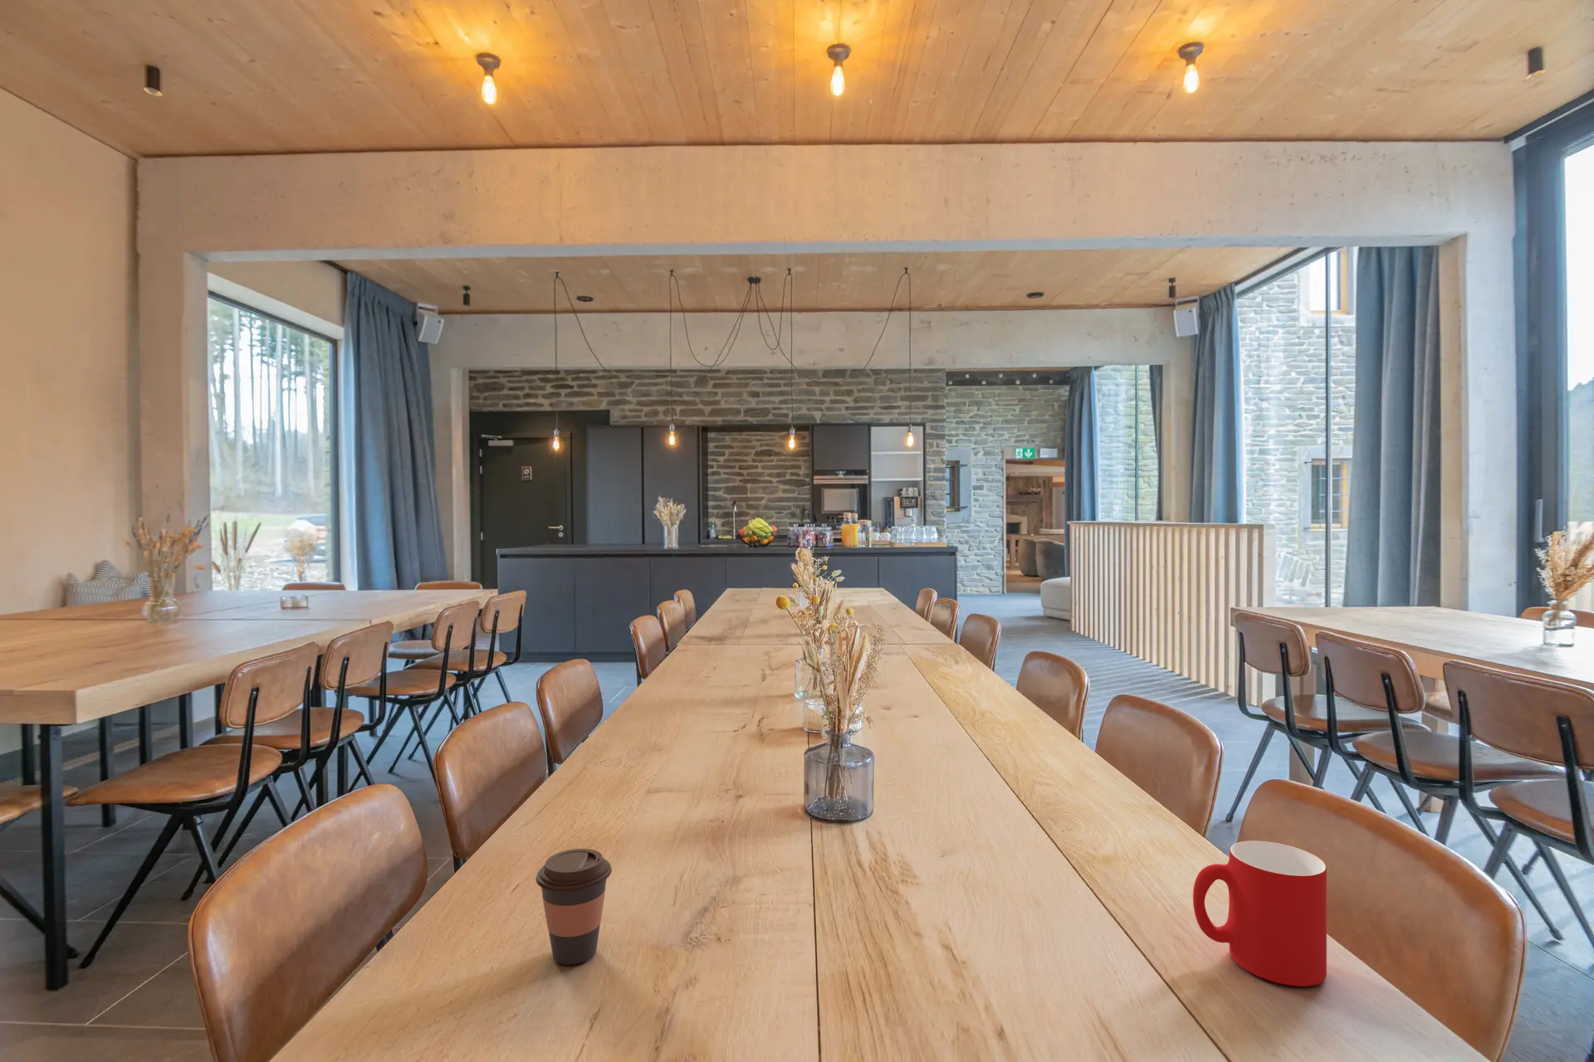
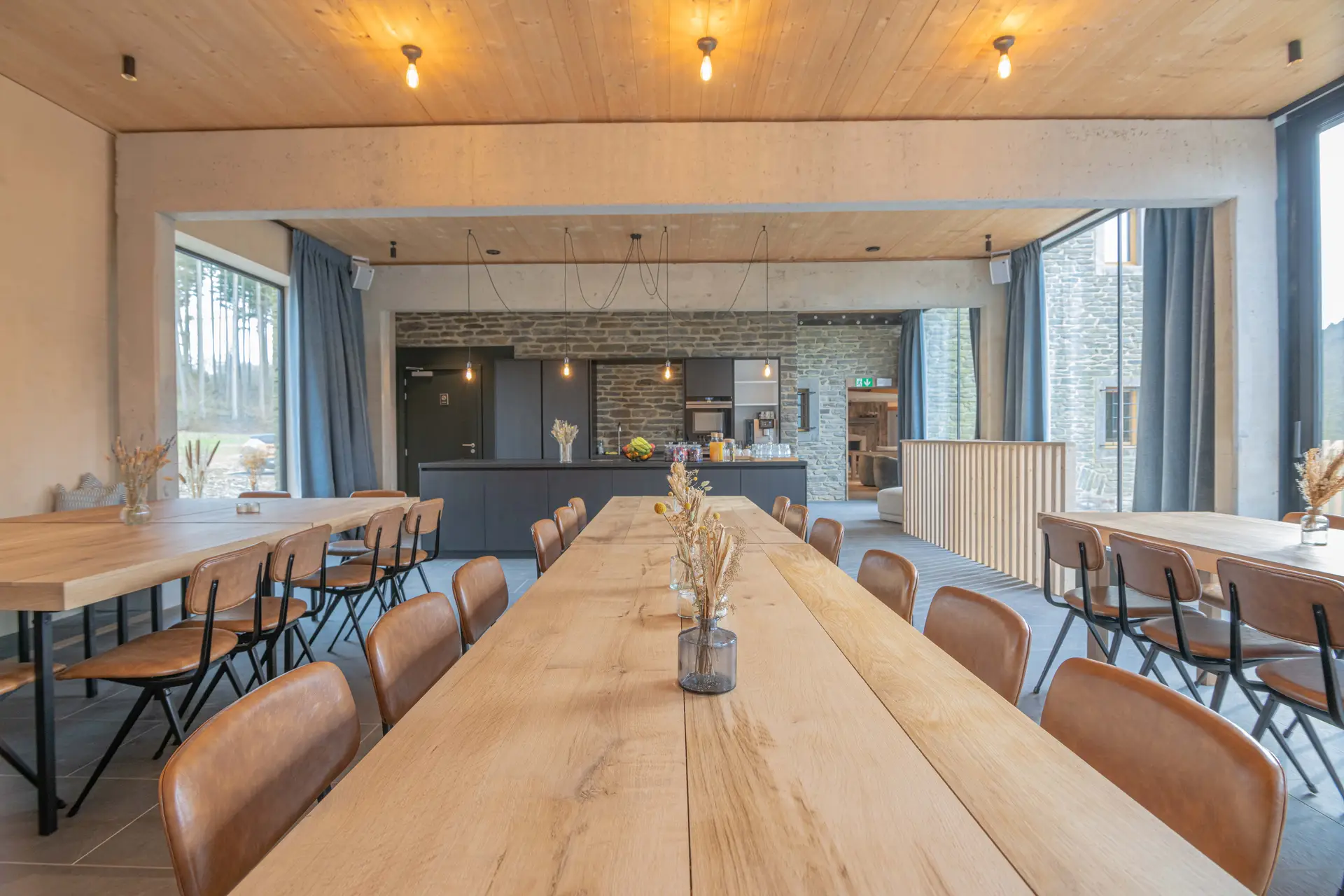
- coffee cup (574, 906)
- cup (1257, 907)
